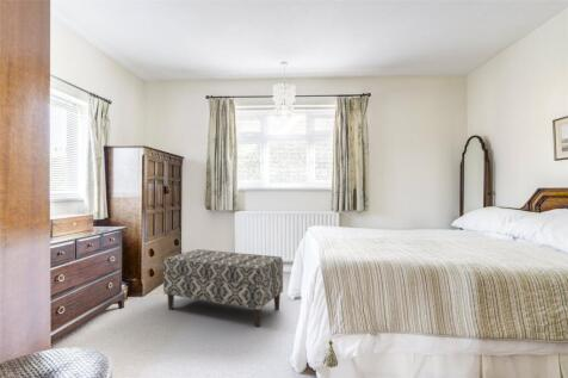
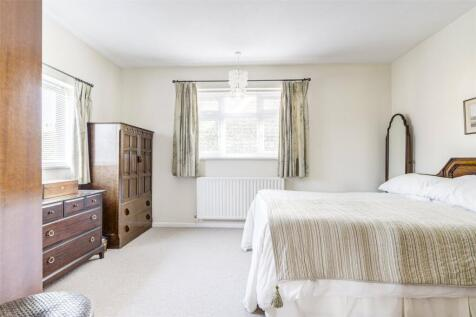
- bench (223, 283)
